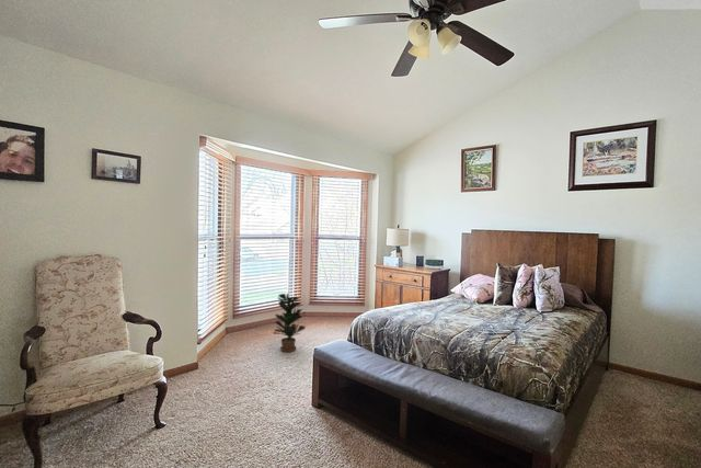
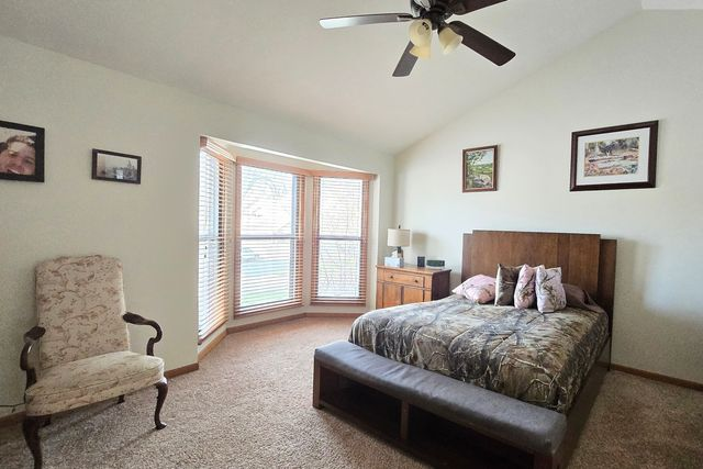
- potted plant (286, 321)
